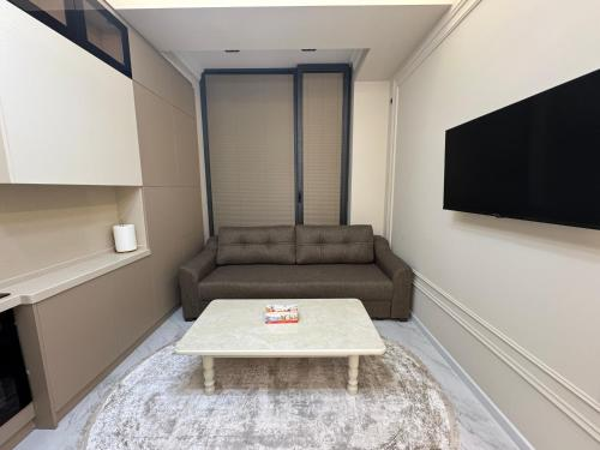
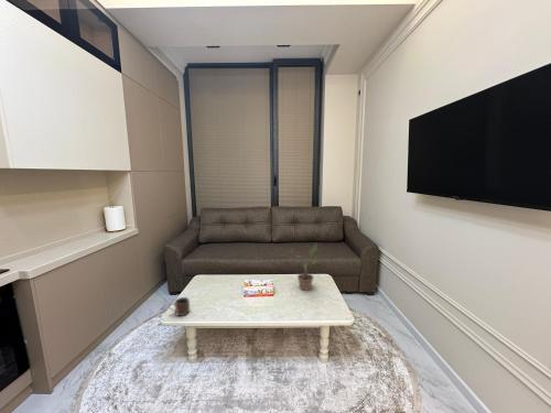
+ mug (180, 306)
+ potted plant (304, 267)
